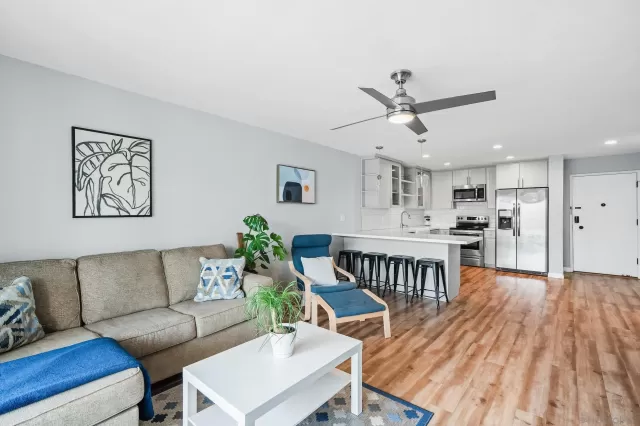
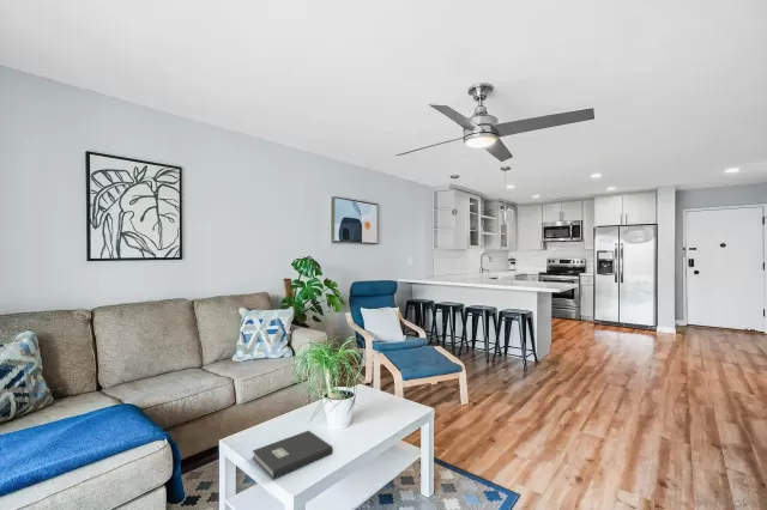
+ book (292, 451)
